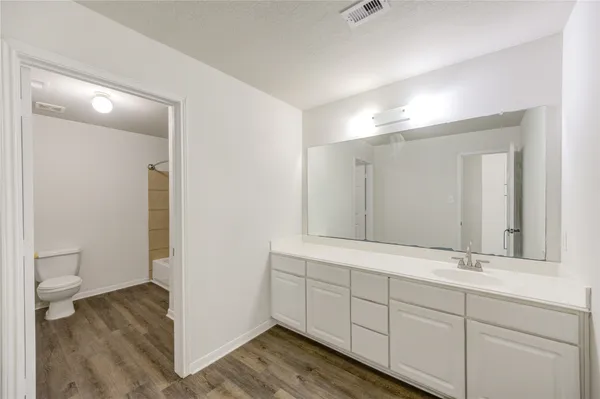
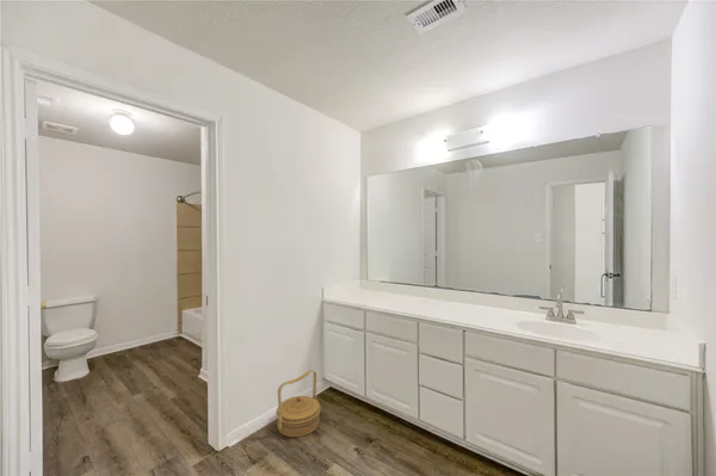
+ basket (298, 400)
